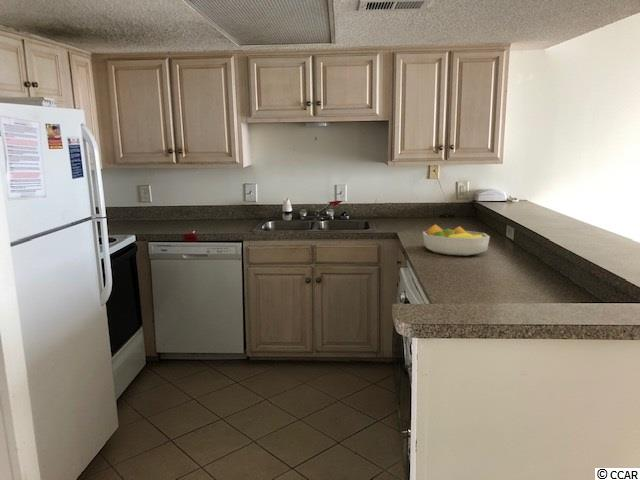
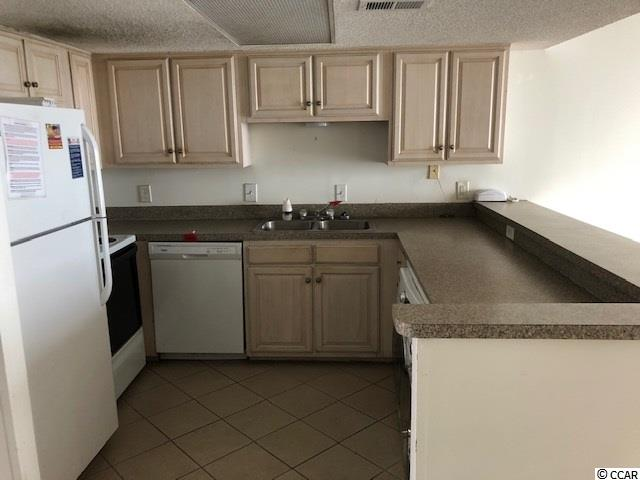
- fruit bowl (454, 238)
